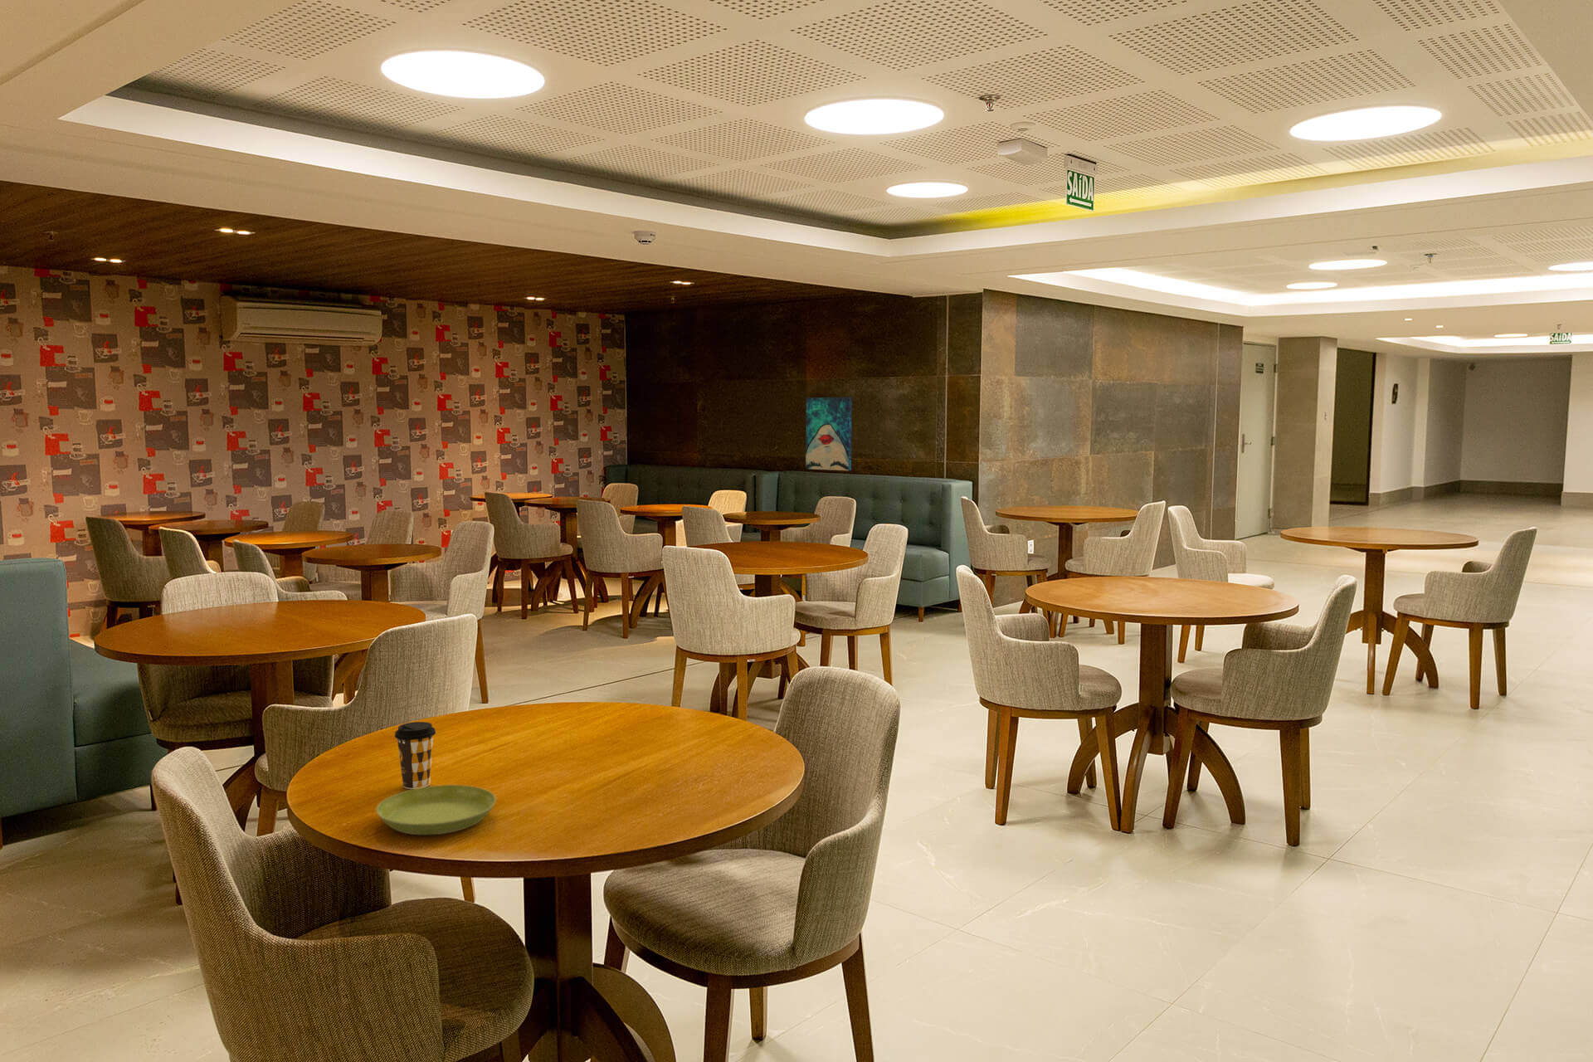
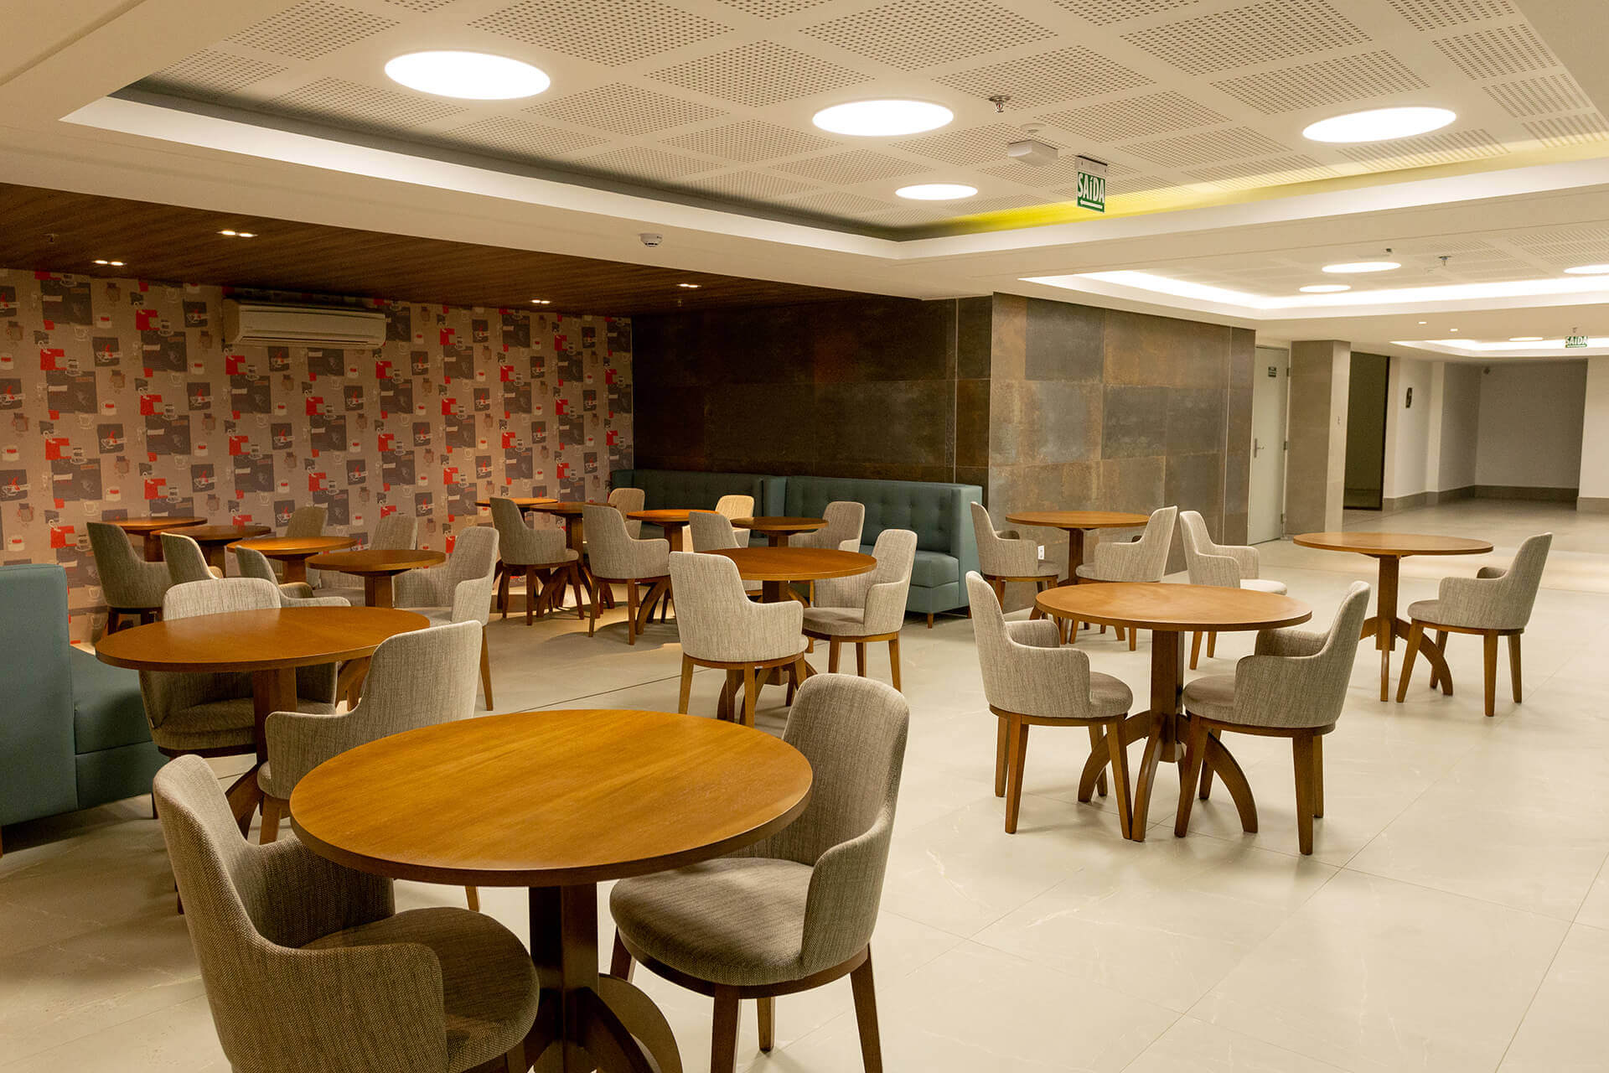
- coffee cup (416, 755)
- wall art (829, 433)
- saucer (437, 811)
